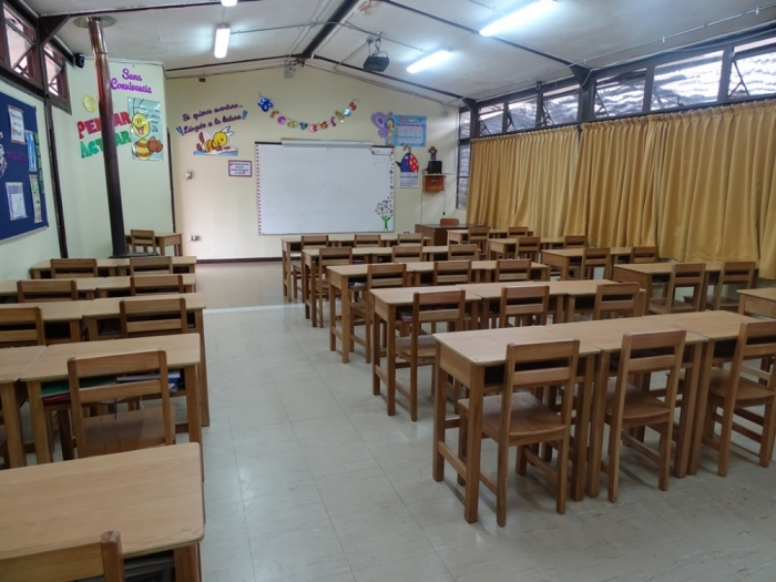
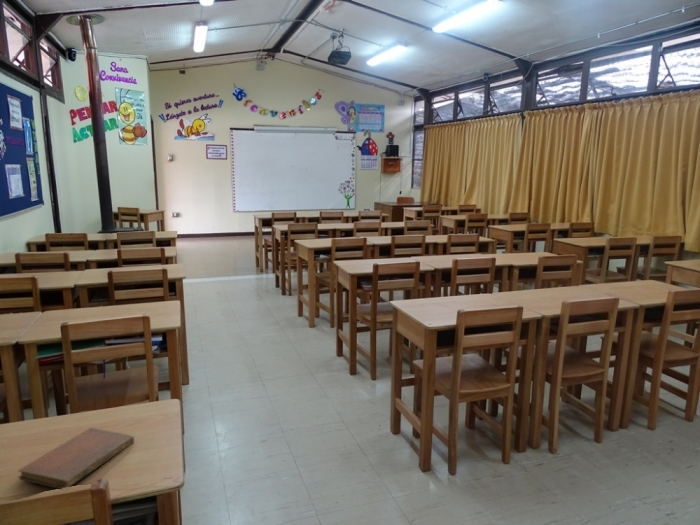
+ notebook (80, 455)
